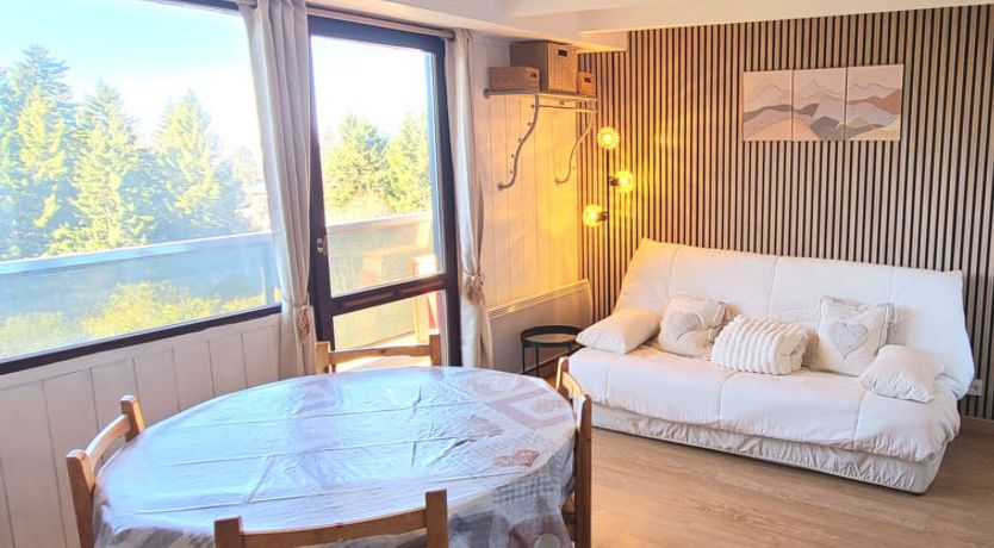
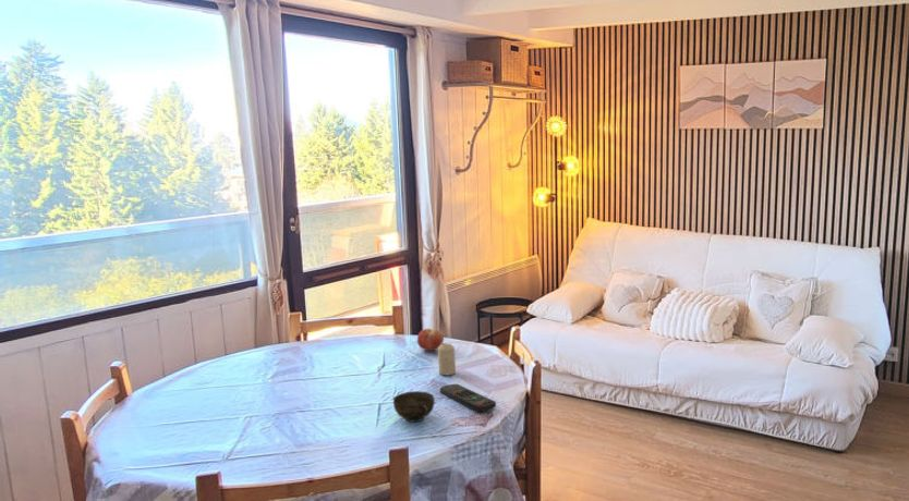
+ cup (415, 410)
+ remote control (466, 396)
+ fruit (429, 339)
+ candle (446, 357)
